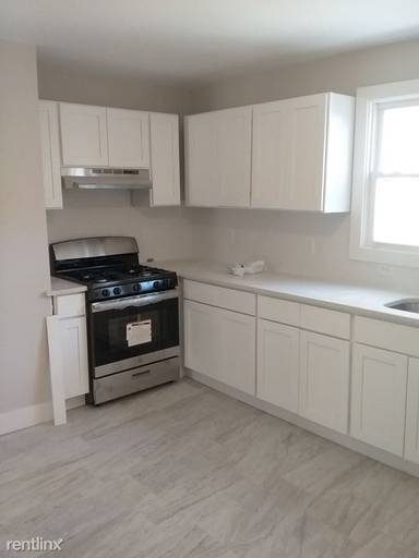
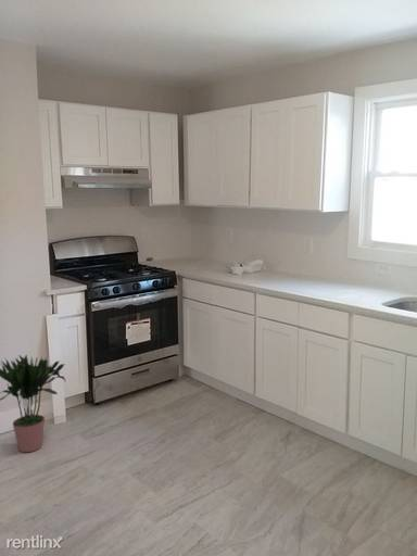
+ potted plant (28, 397)
